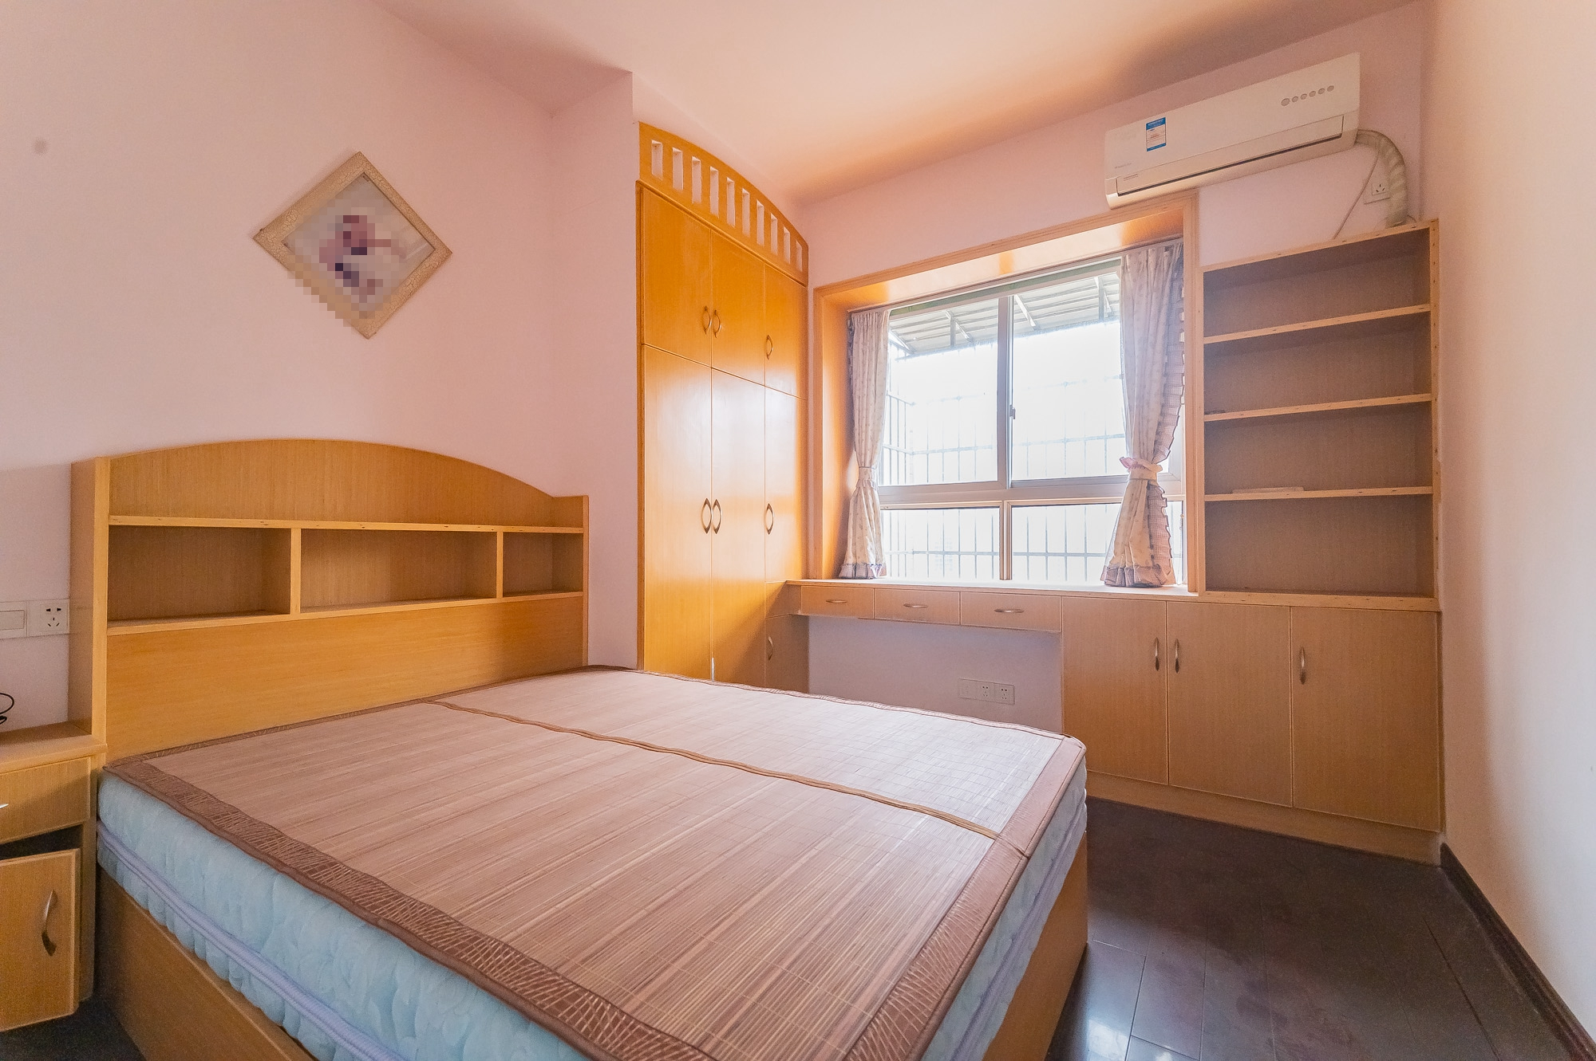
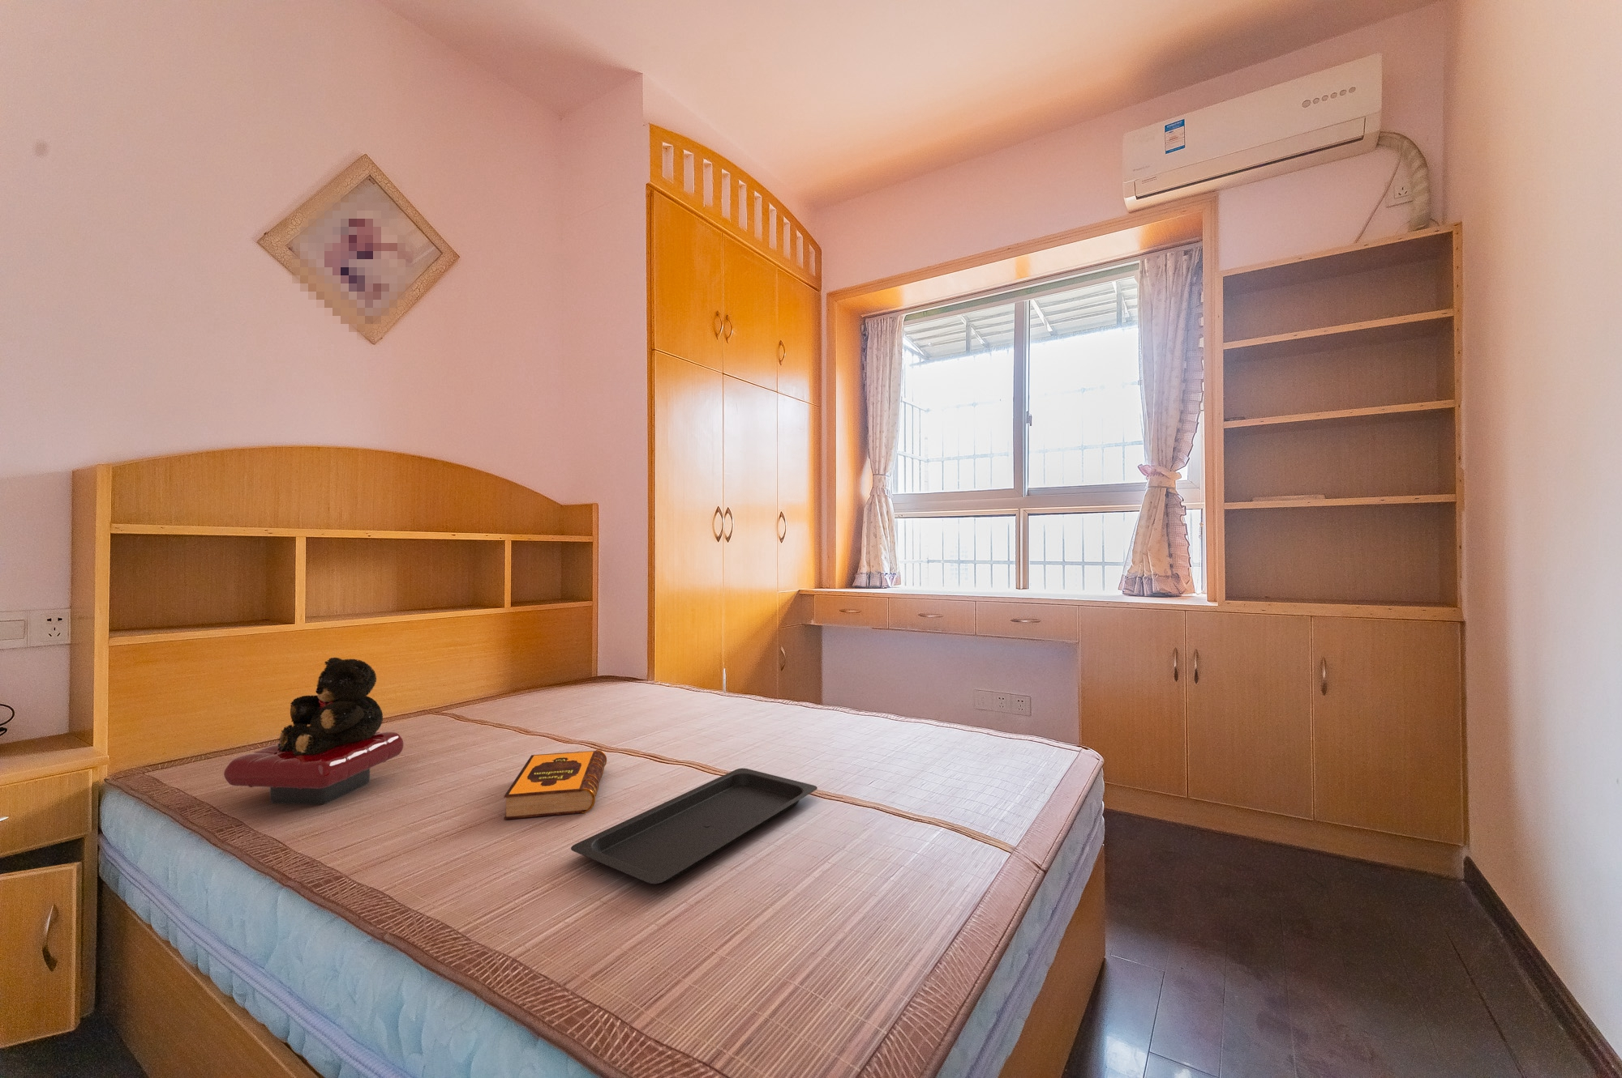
+ serving tray (707, 819)
+ teddy bear (319, 728)
+ hardback book (560, 781)
